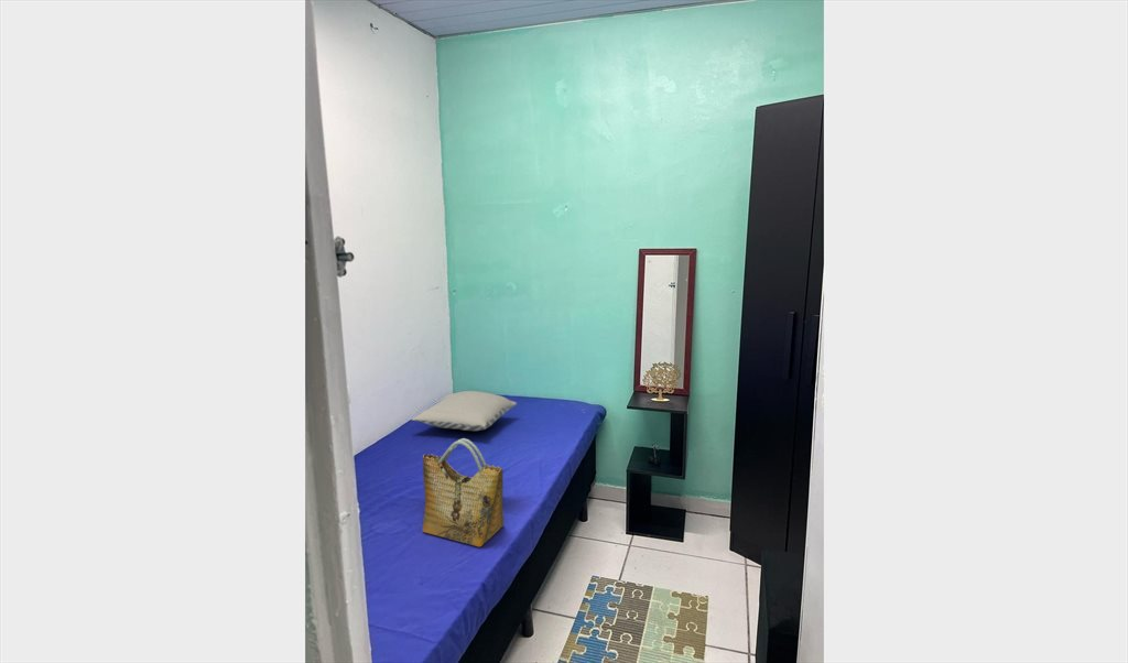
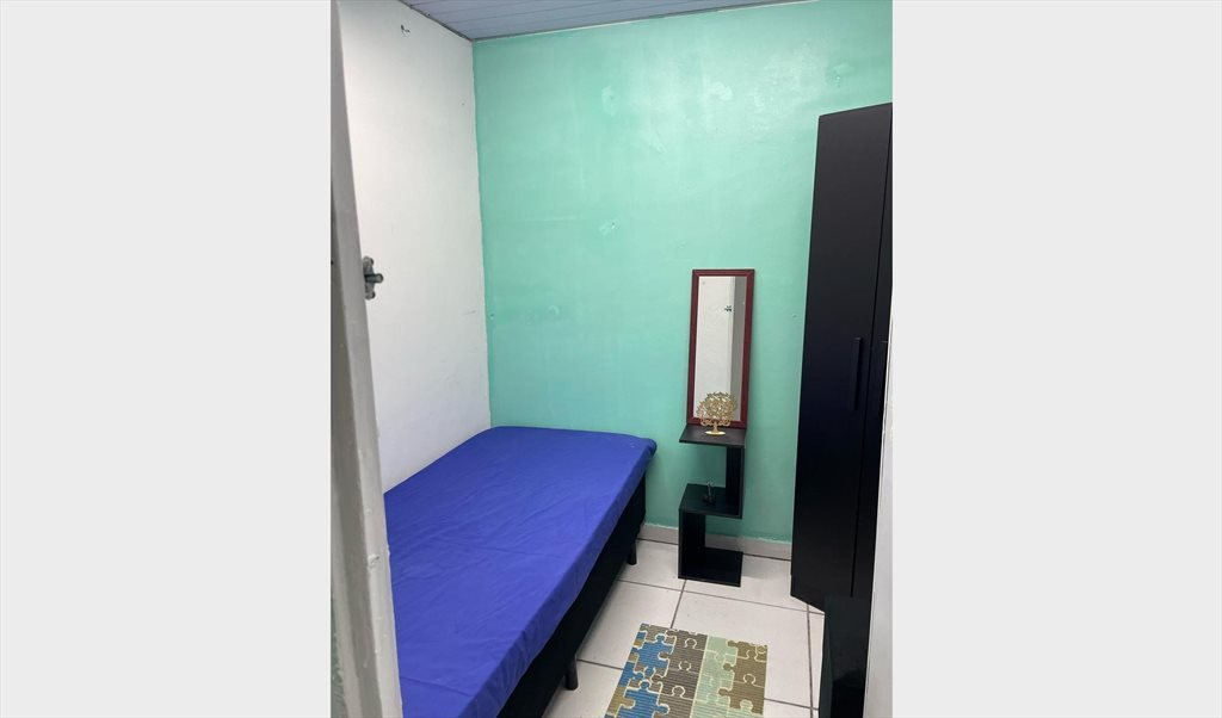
- grocery bag (462, 485)
- pillow (466, 411)
